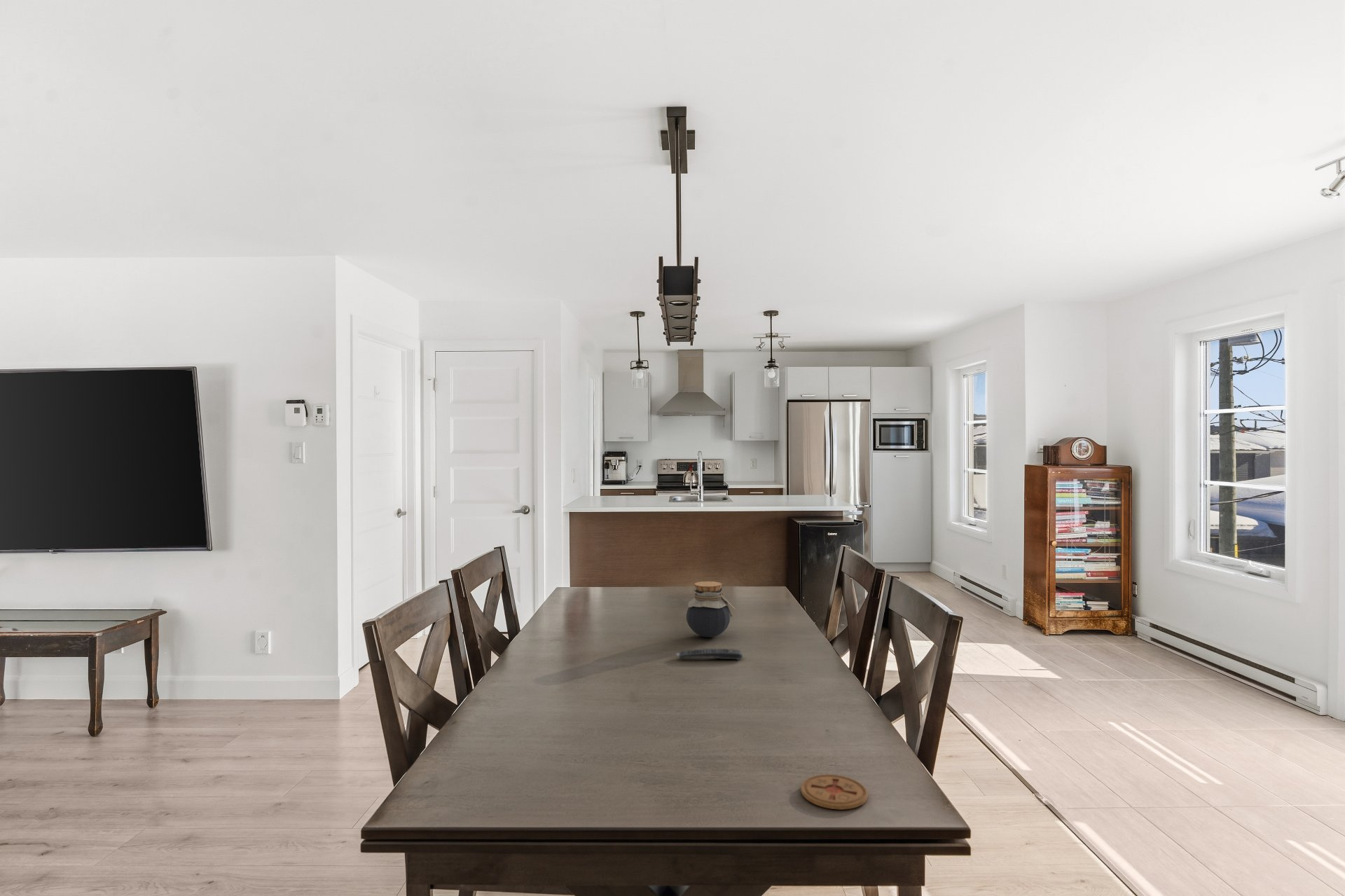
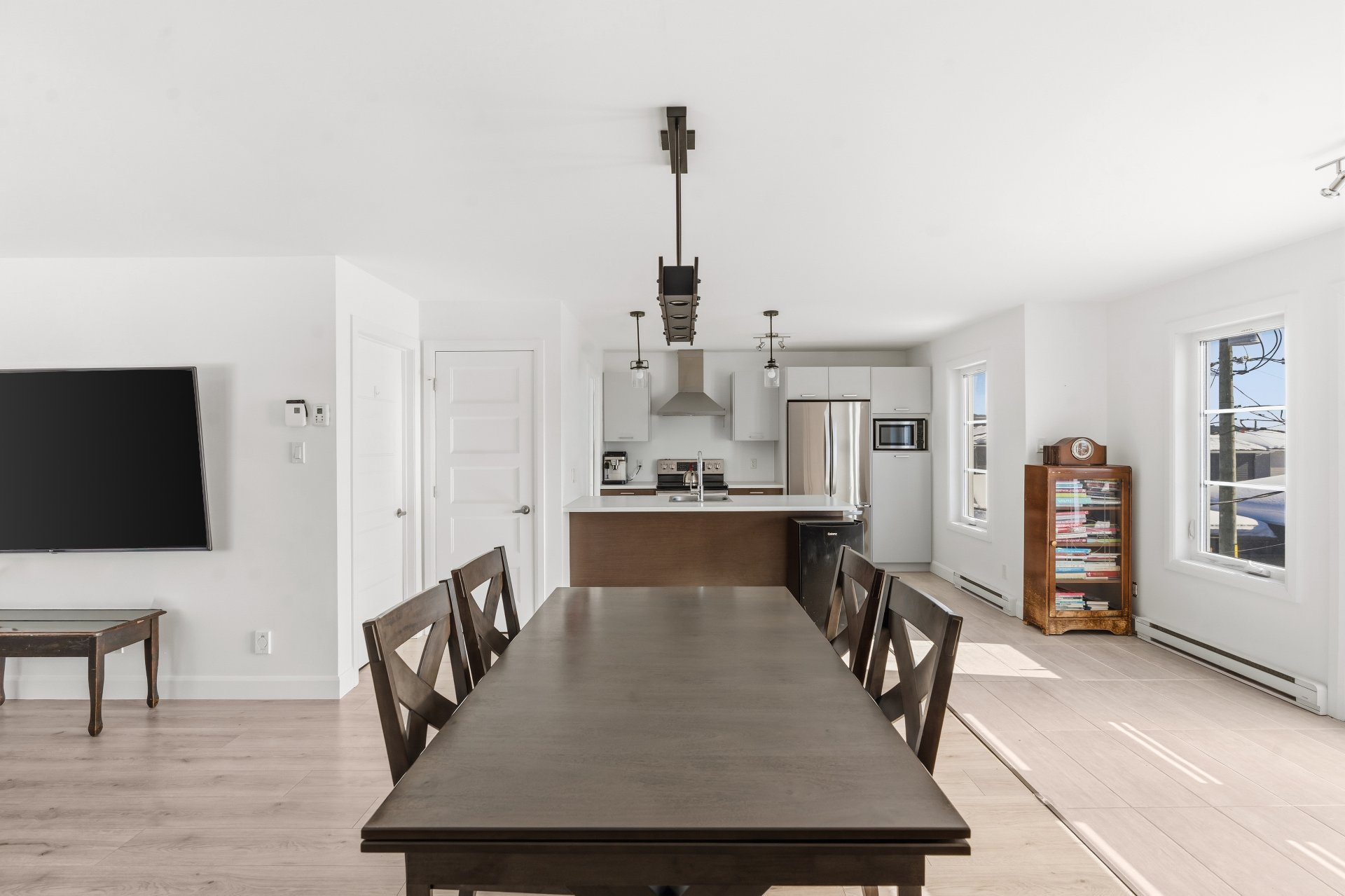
- jar (711, 609)
- coaster (834, 791)
- remote control (709, 654)
